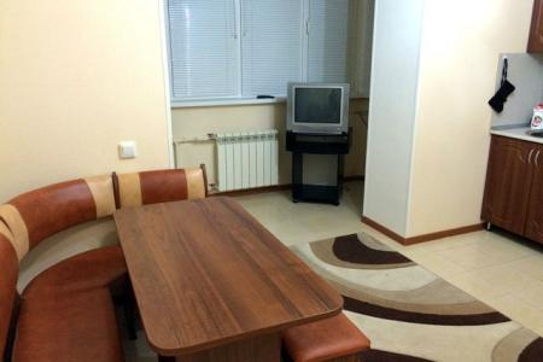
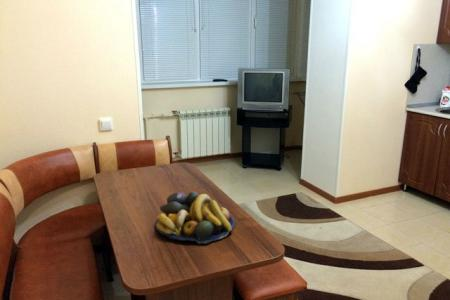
+ fruit bowl (195, 210)
